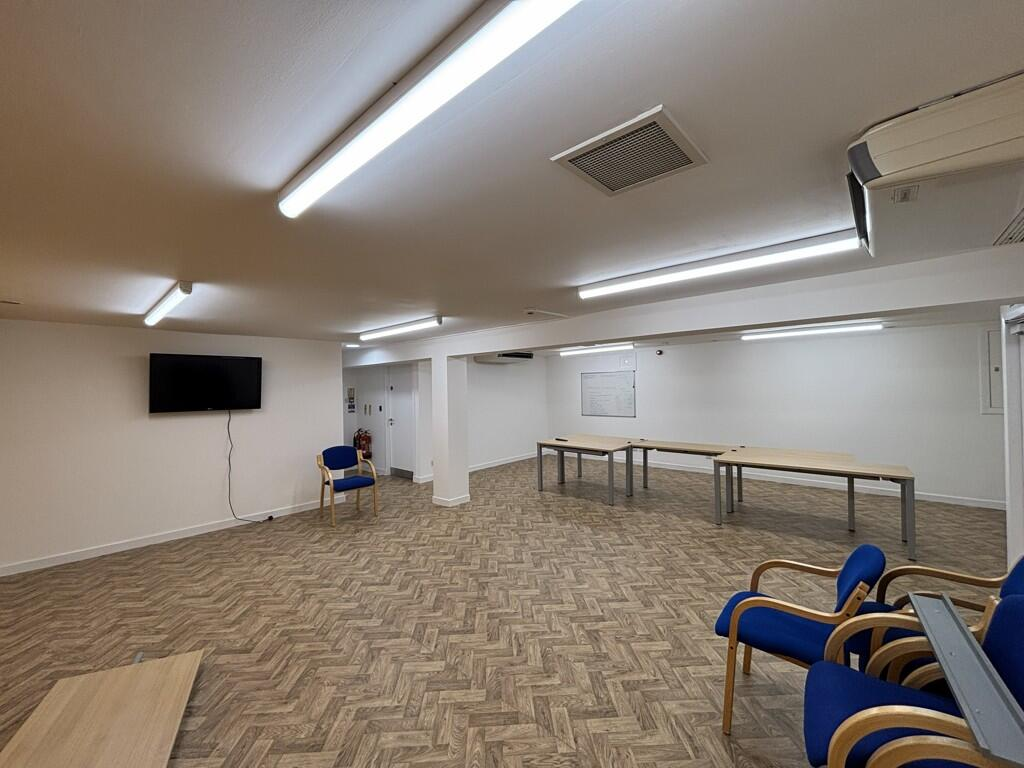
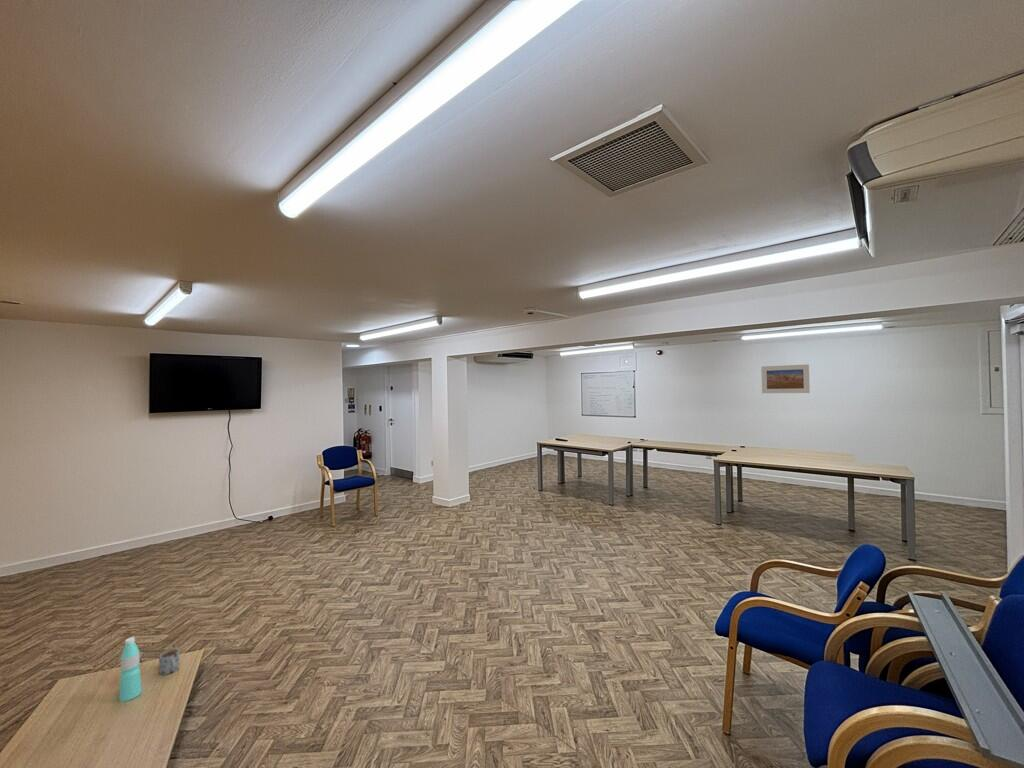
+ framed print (784, 379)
+ mug (170, 662)
+ water bottle (130, 667)
